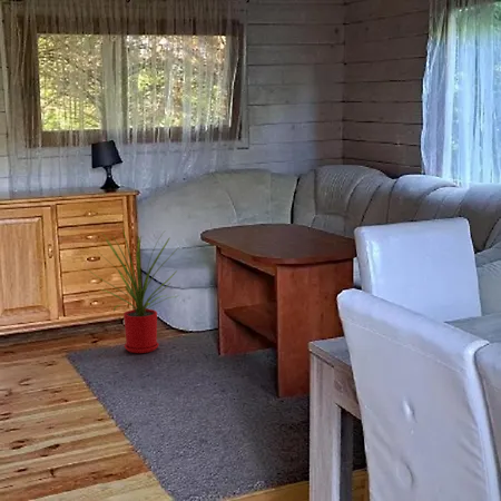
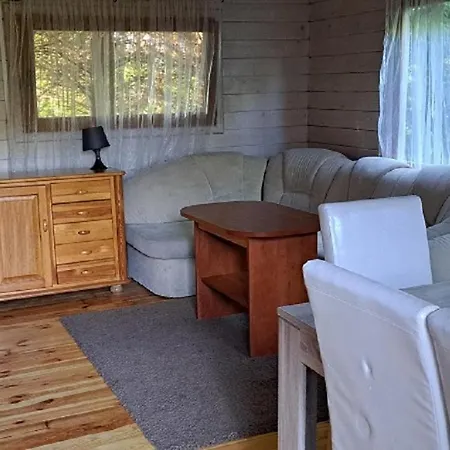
- house plant (140, 289)
